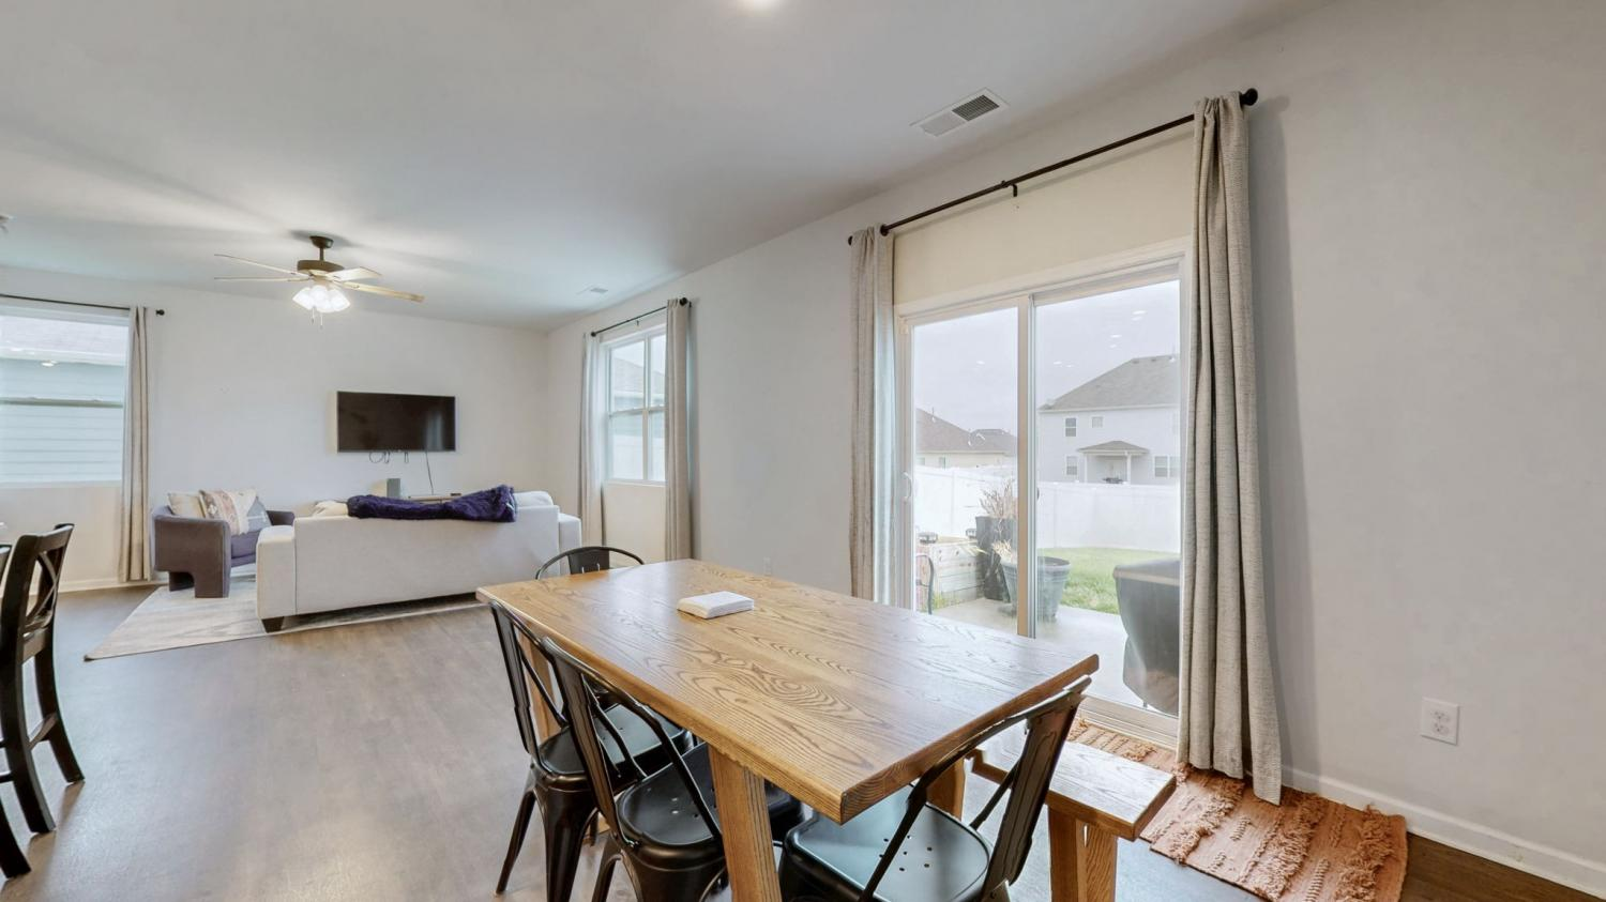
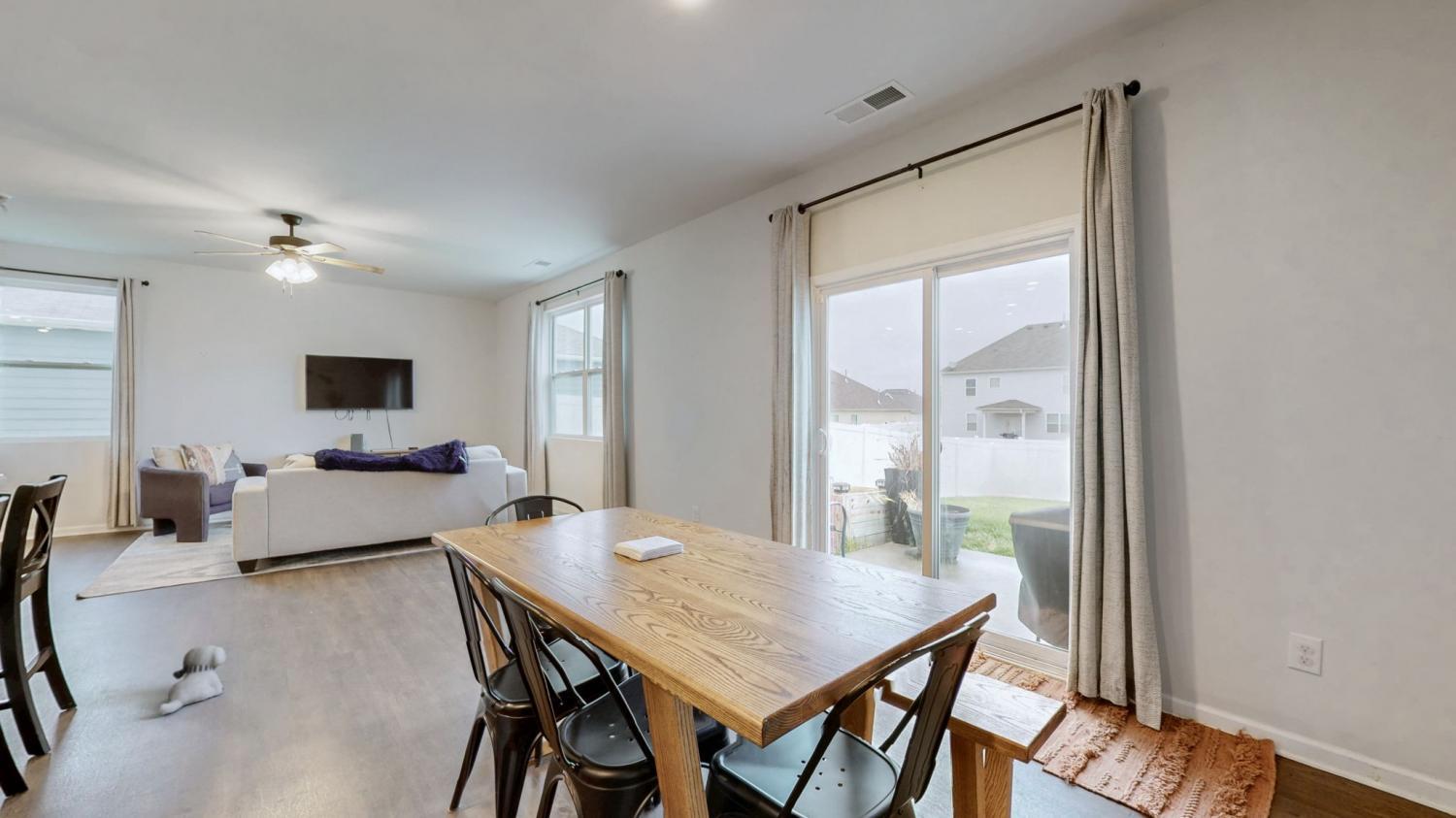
+ plush toy (186, 675)
